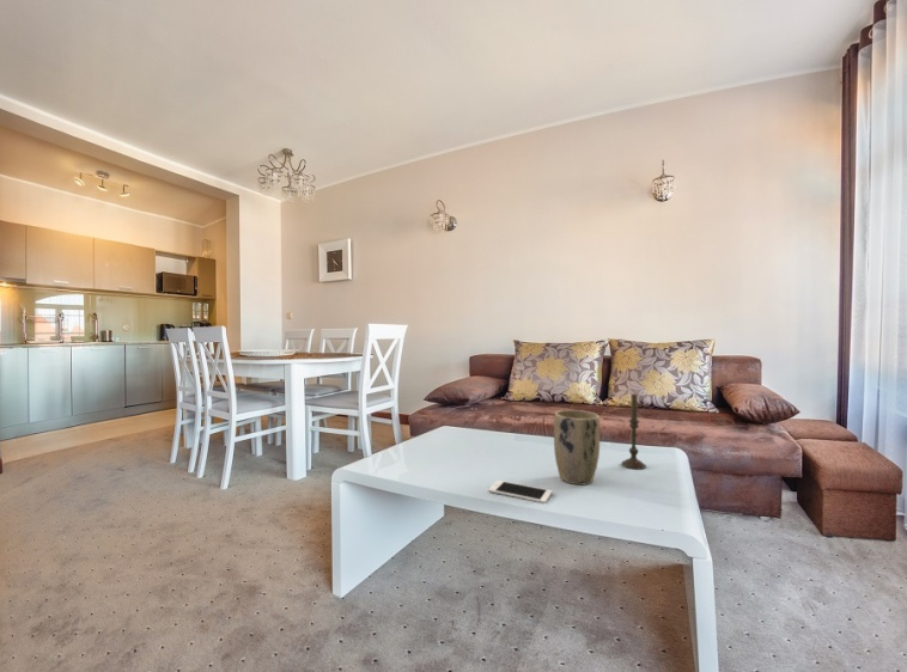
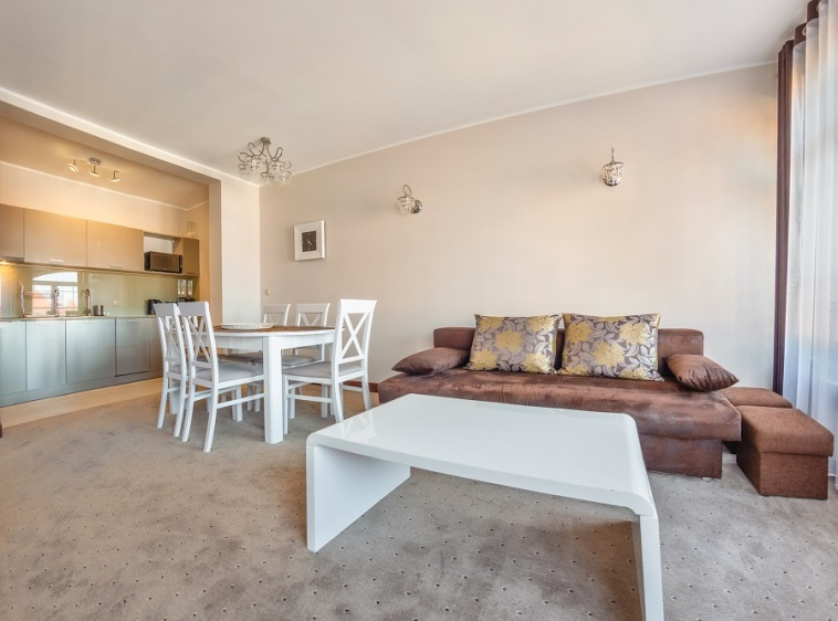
- candle (633, 428)
- cell phone (519, 490)
- plant pot (576, 446)
